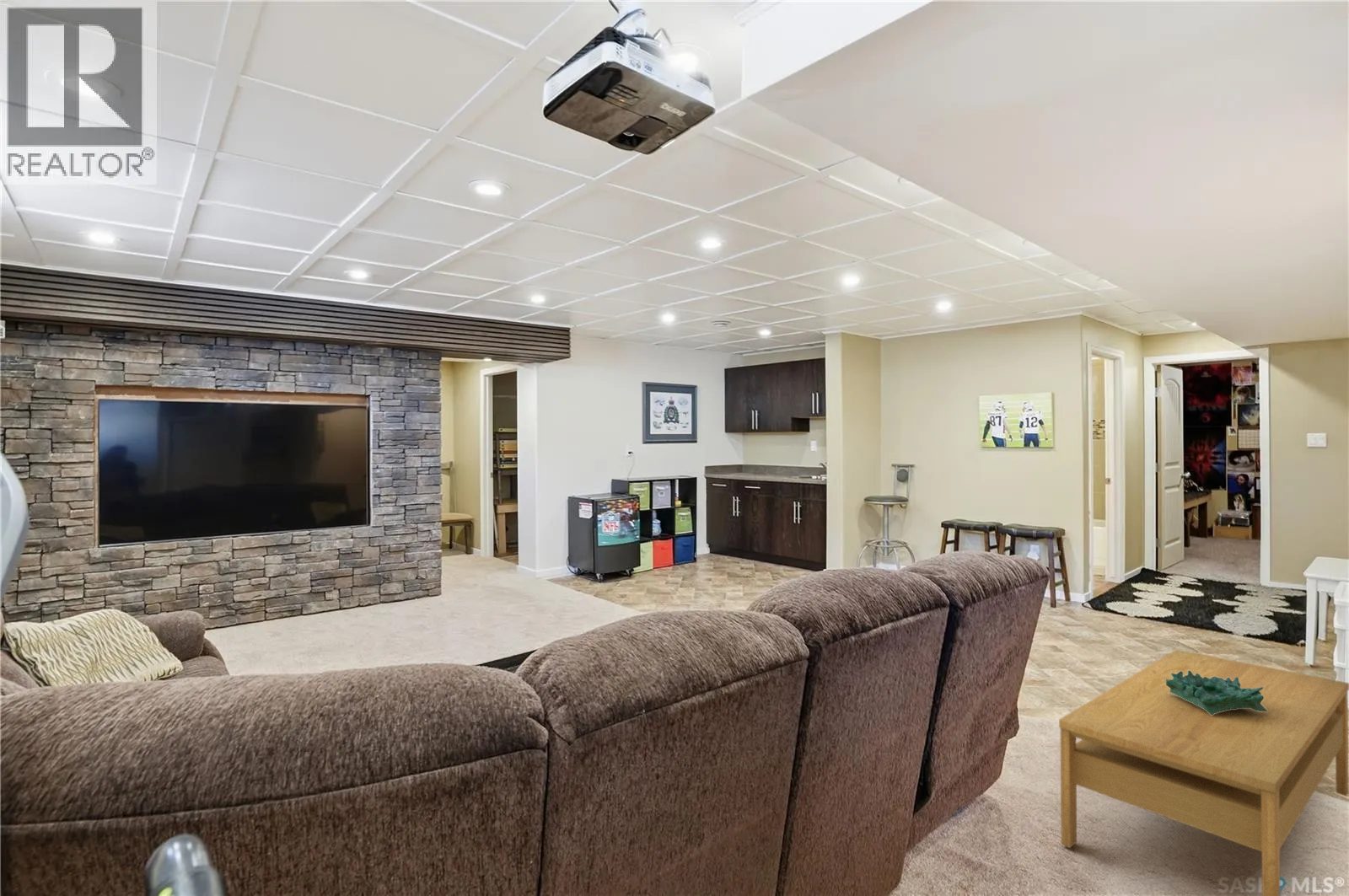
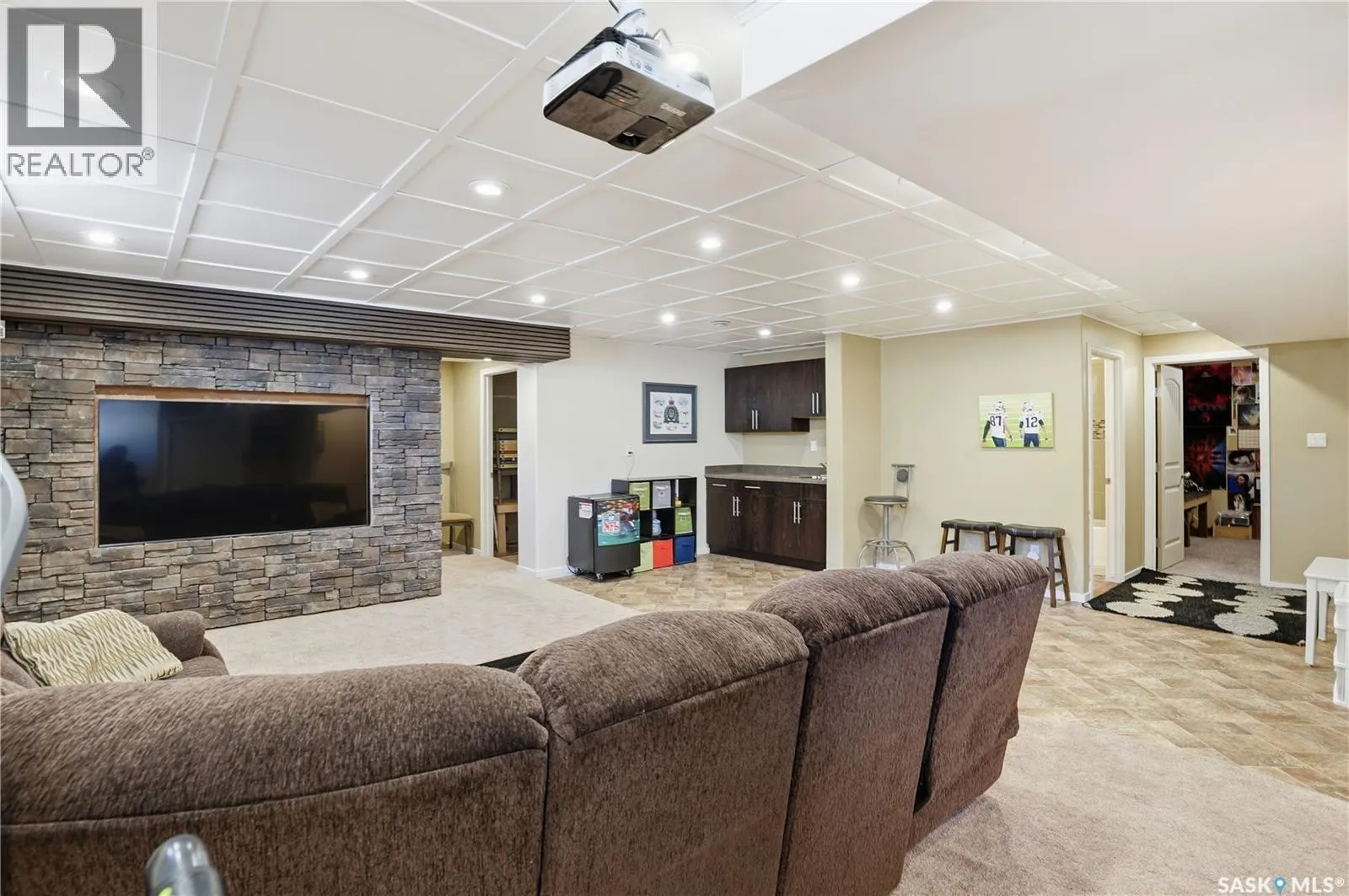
- decorative bowl (1215, 692)
- coffee table (1213, 758)
